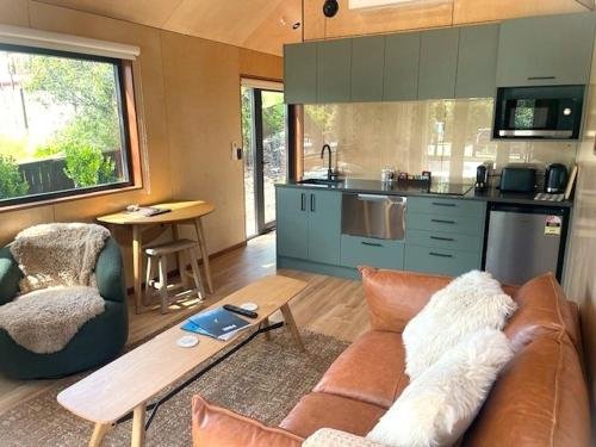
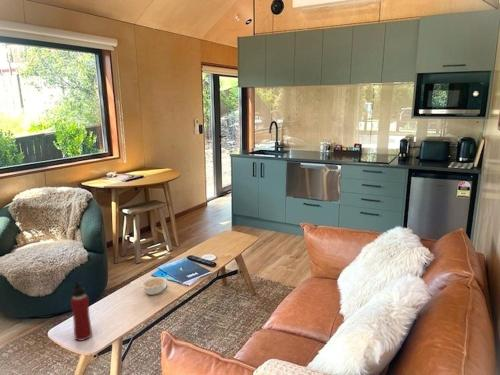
+ water bottle (80, 309)
+ legume (155, 285)
